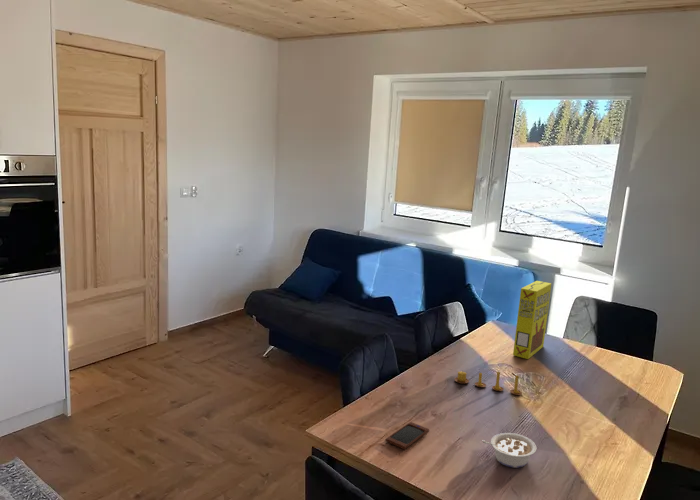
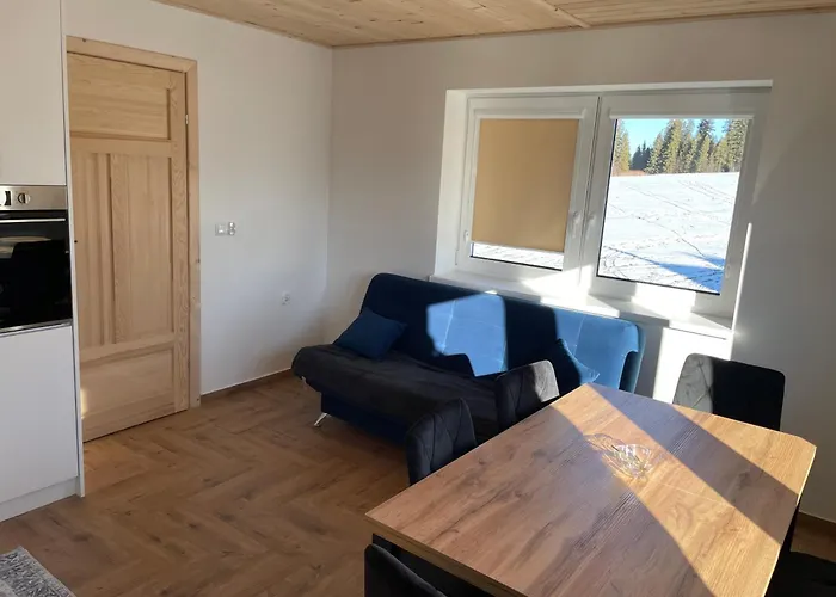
- cereal box (532, 318)
- candle (481, 377)
- legume (511, 450)
- smartphone (407, 434)
